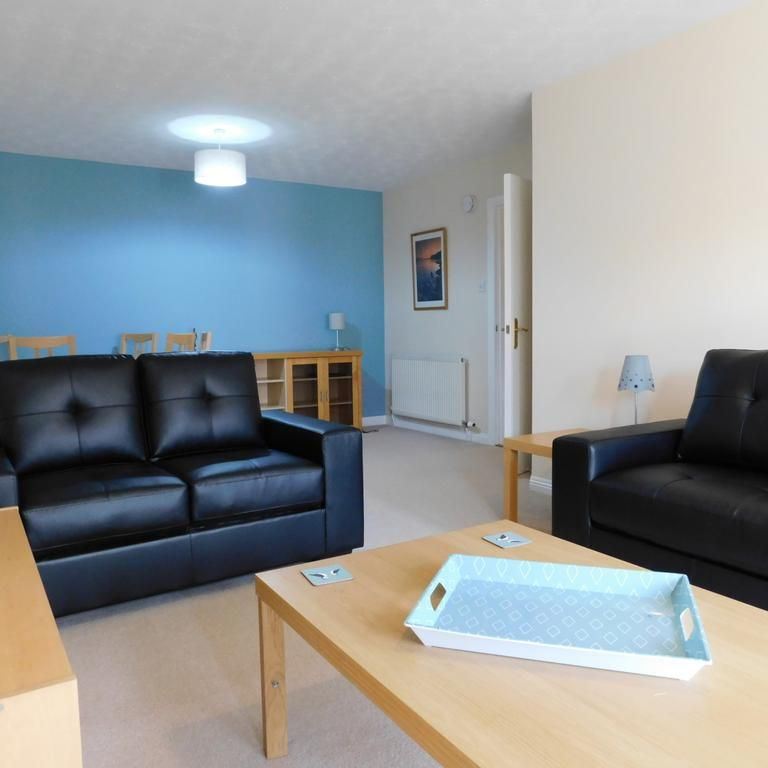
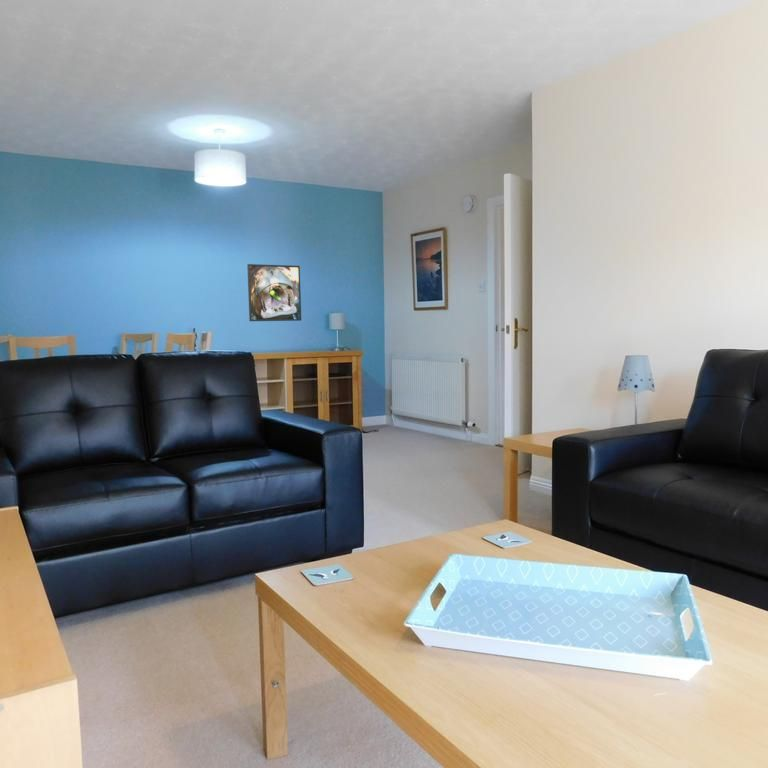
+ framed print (275, 293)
